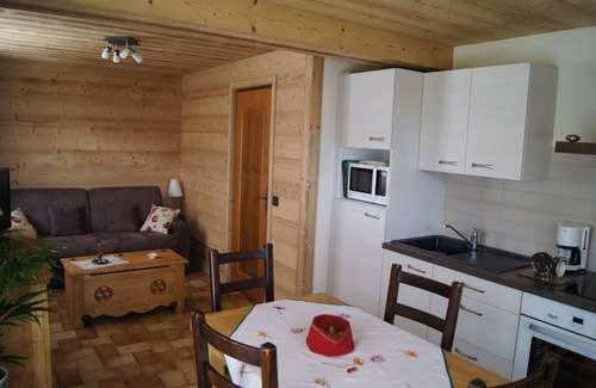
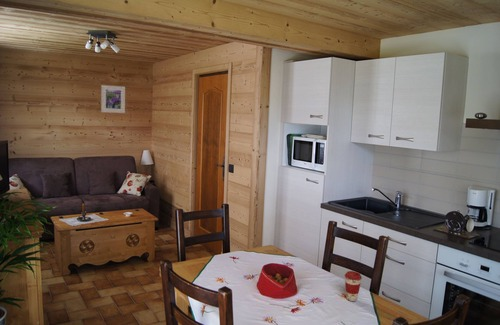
+ coffee cup (352, 286)
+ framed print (113, 99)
